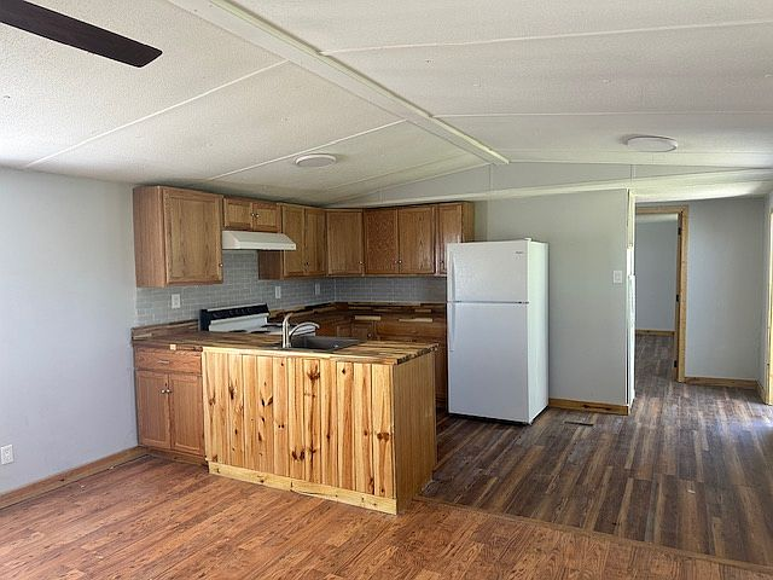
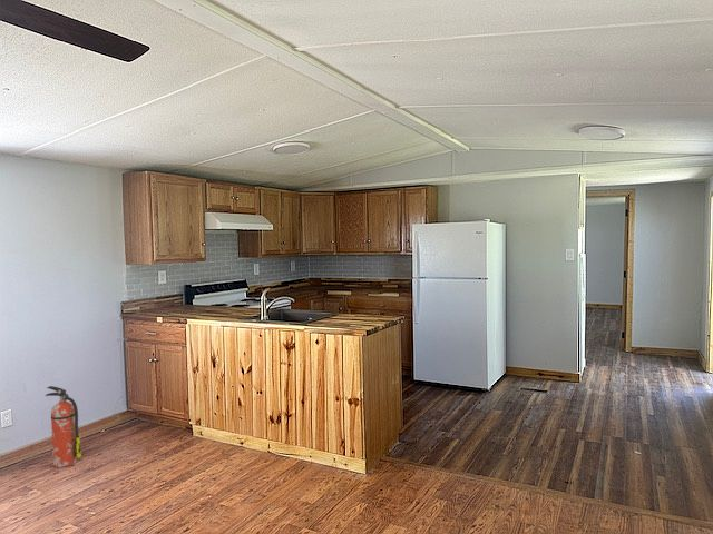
+ fire extinguisher (62, 425)
